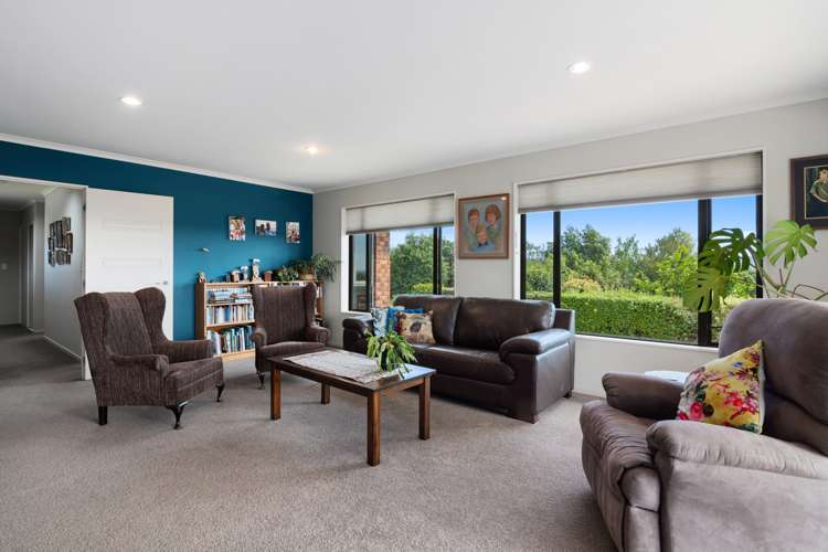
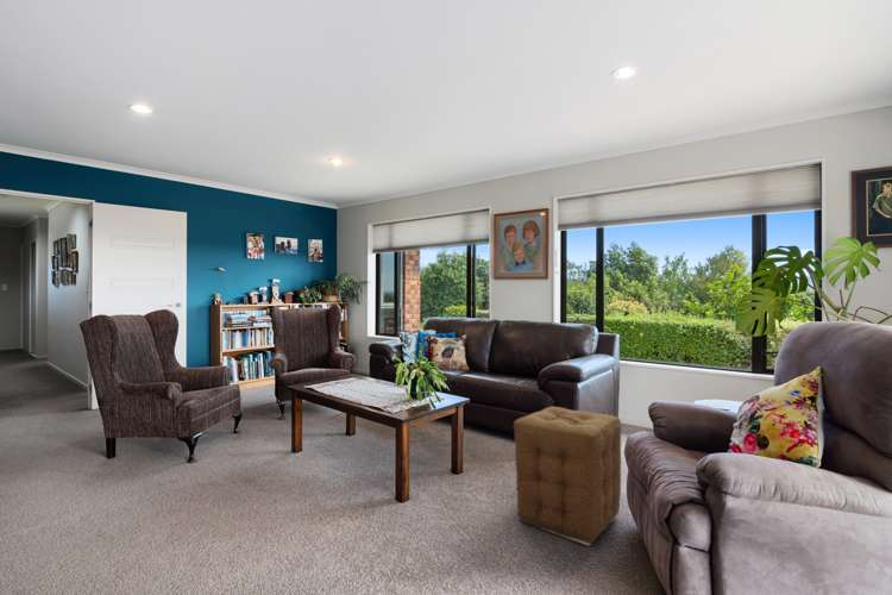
+ ottoman (567, 466)
